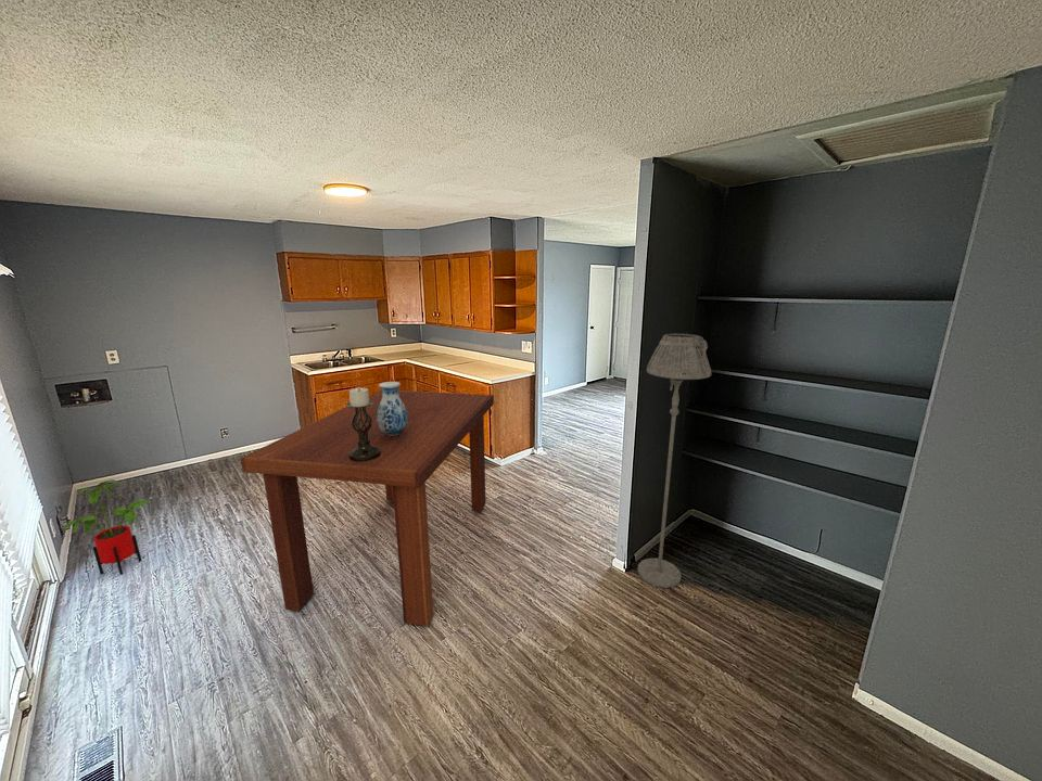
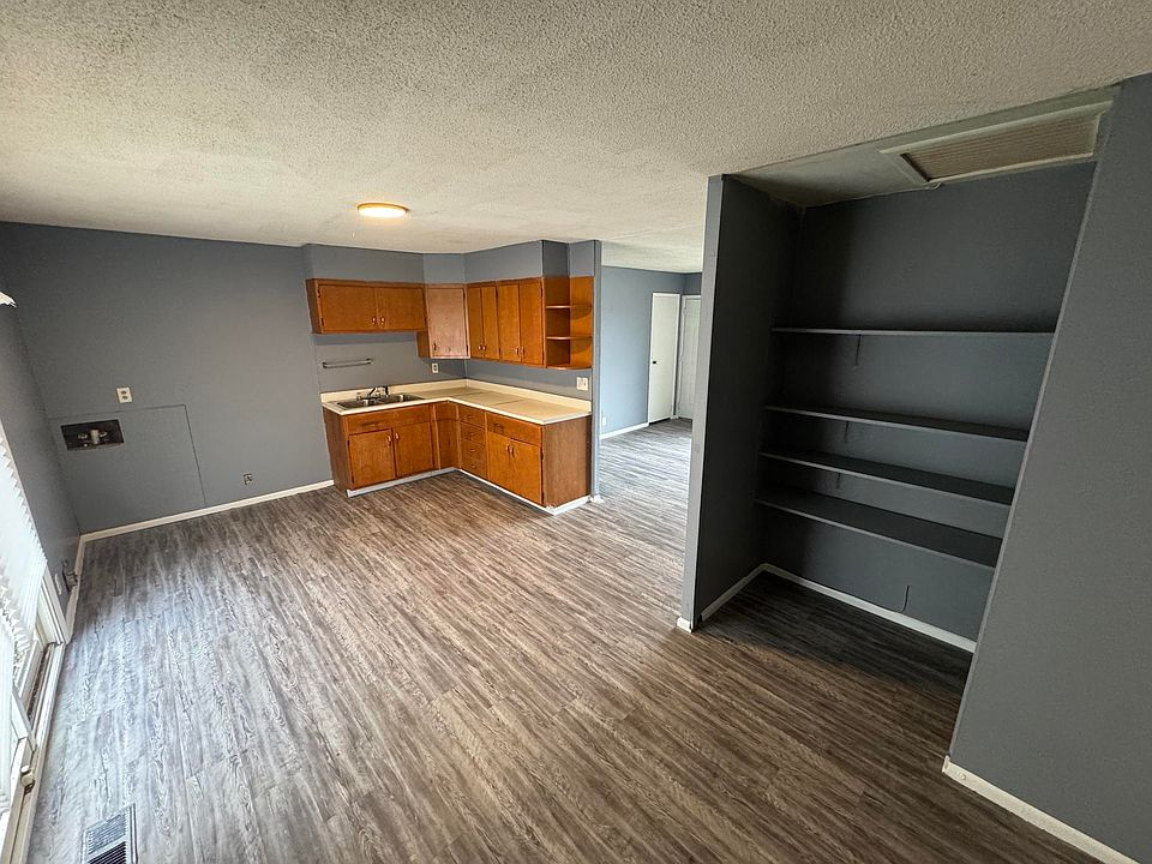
- vase (391, 409)
- dining table (399, 486)
- house plant (113, 527)
- candle holder (361, 421)
- floor lamp (669, 463)
